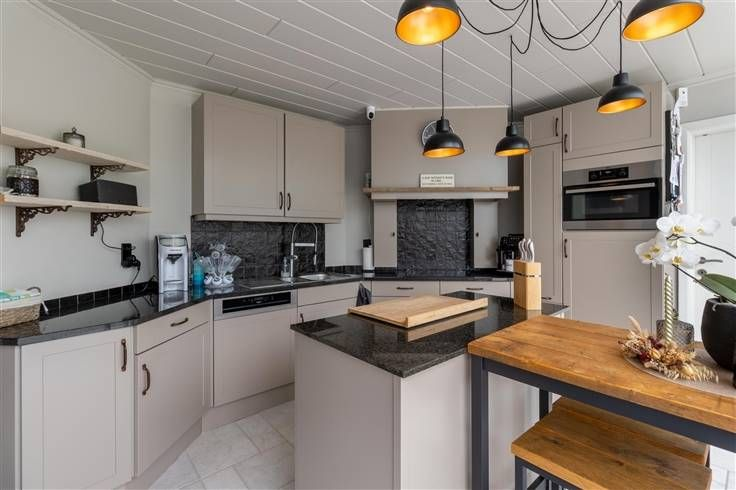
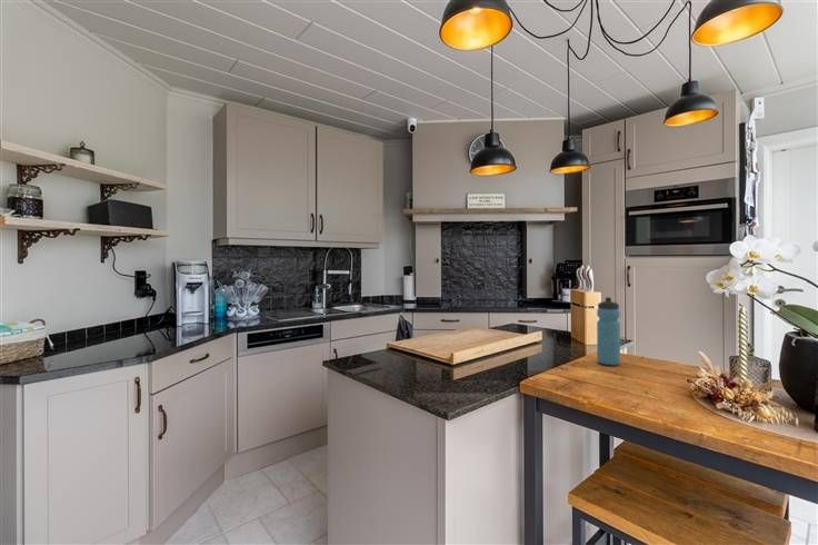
+ water bottle (608, 329)
